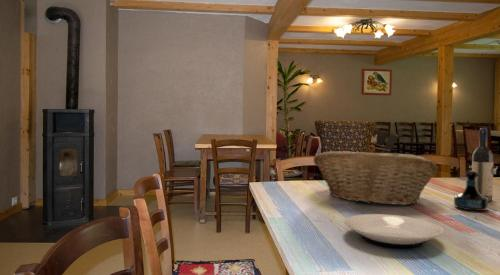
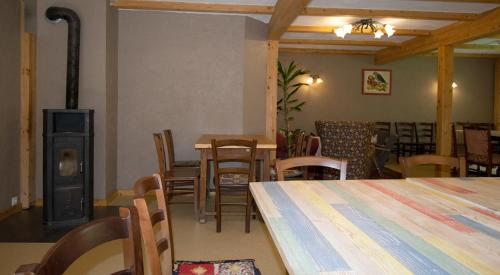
- wine bottle (482, 163)
- plate (391, 231)
- tequila bottle (471, 189)
- fruit basket (372, 174)
